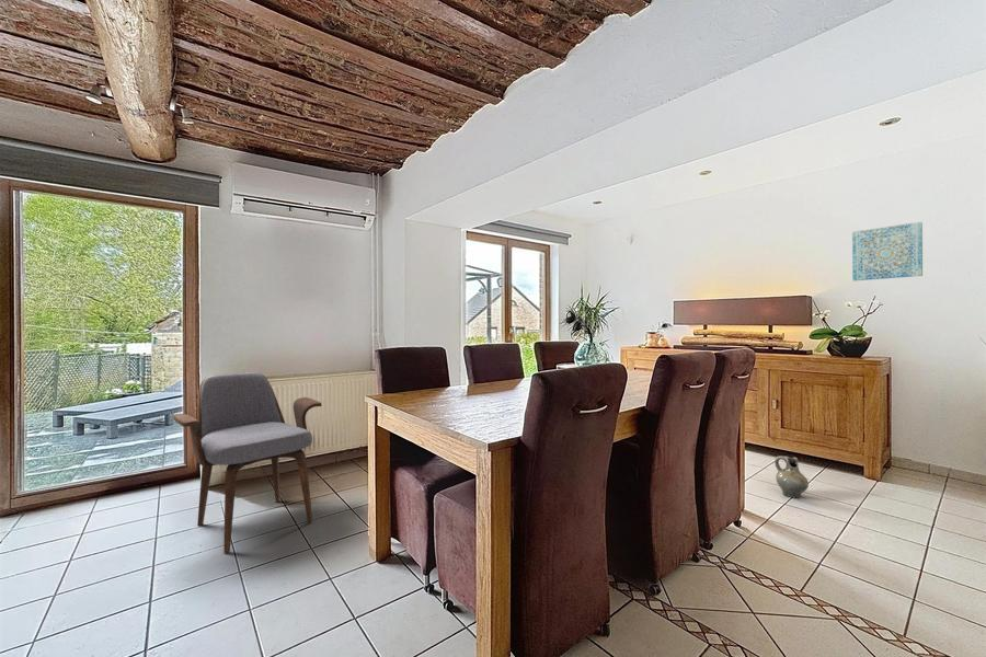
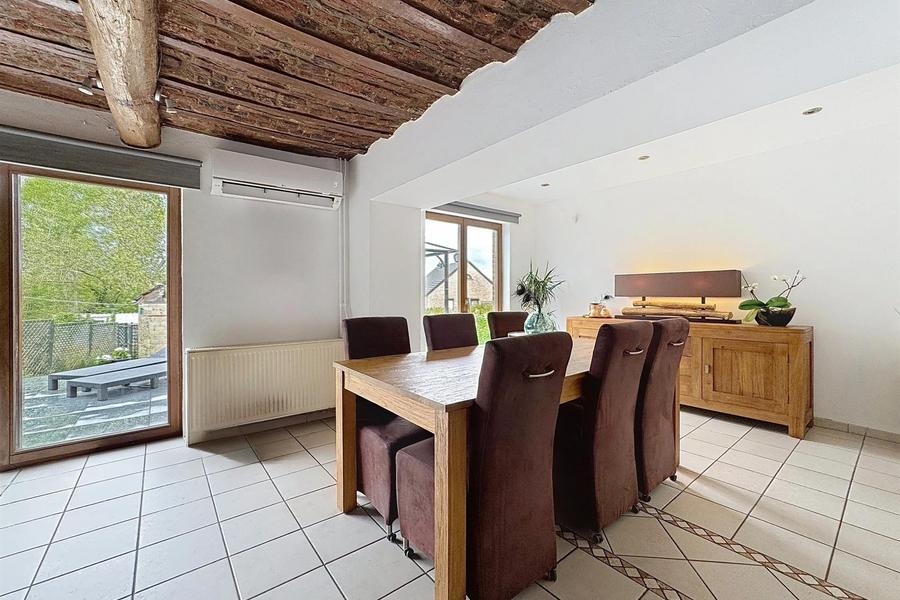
- armchair (250, 448)
- wall art (885, 252)
- ceramic jug (791, 476)
